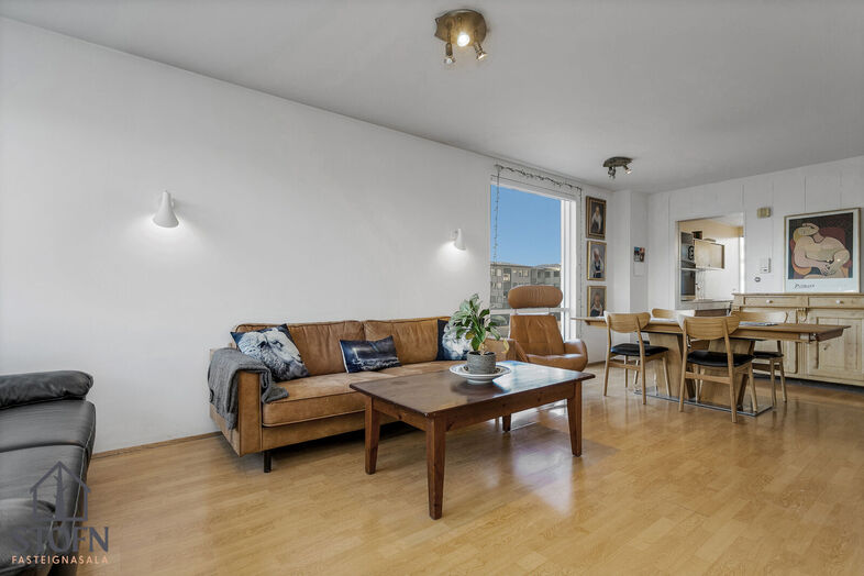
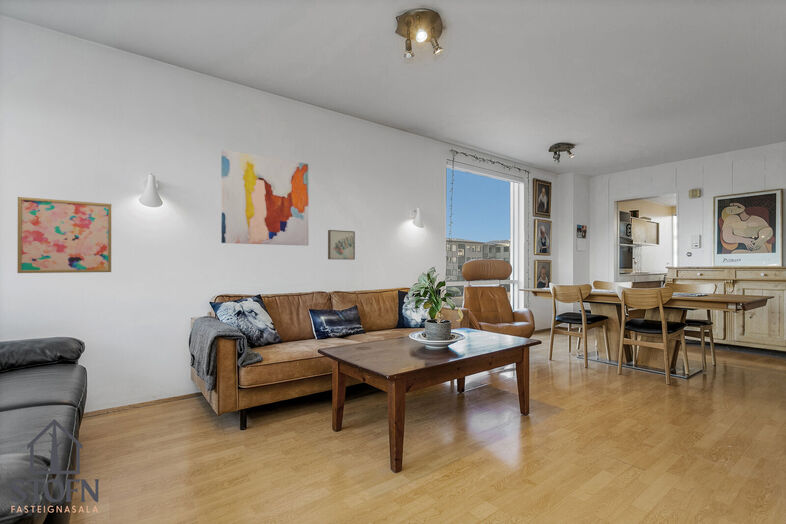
+ wall art (67, 236)
+ wall art (341, 245)
+ wall art (267, 200)
